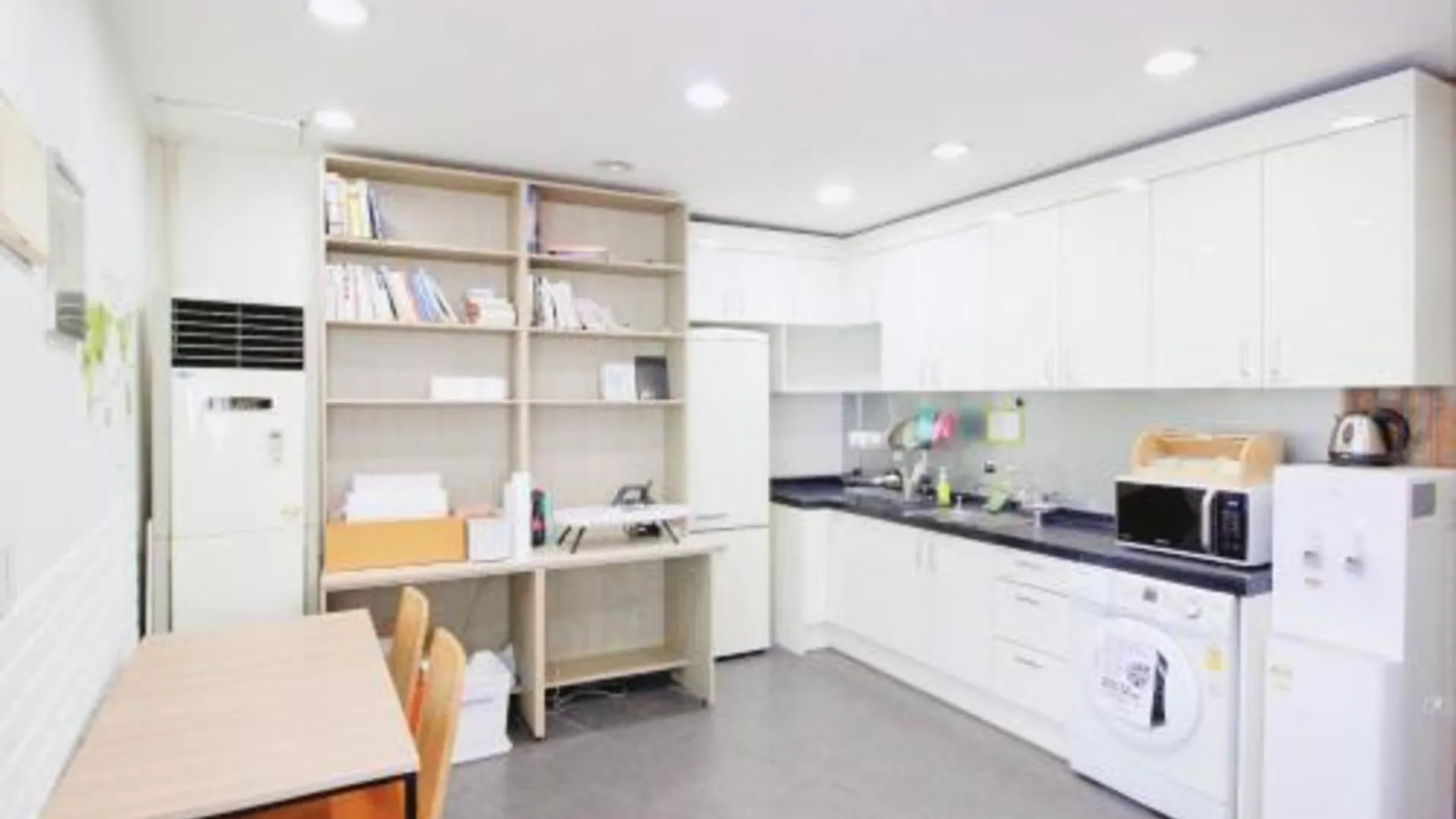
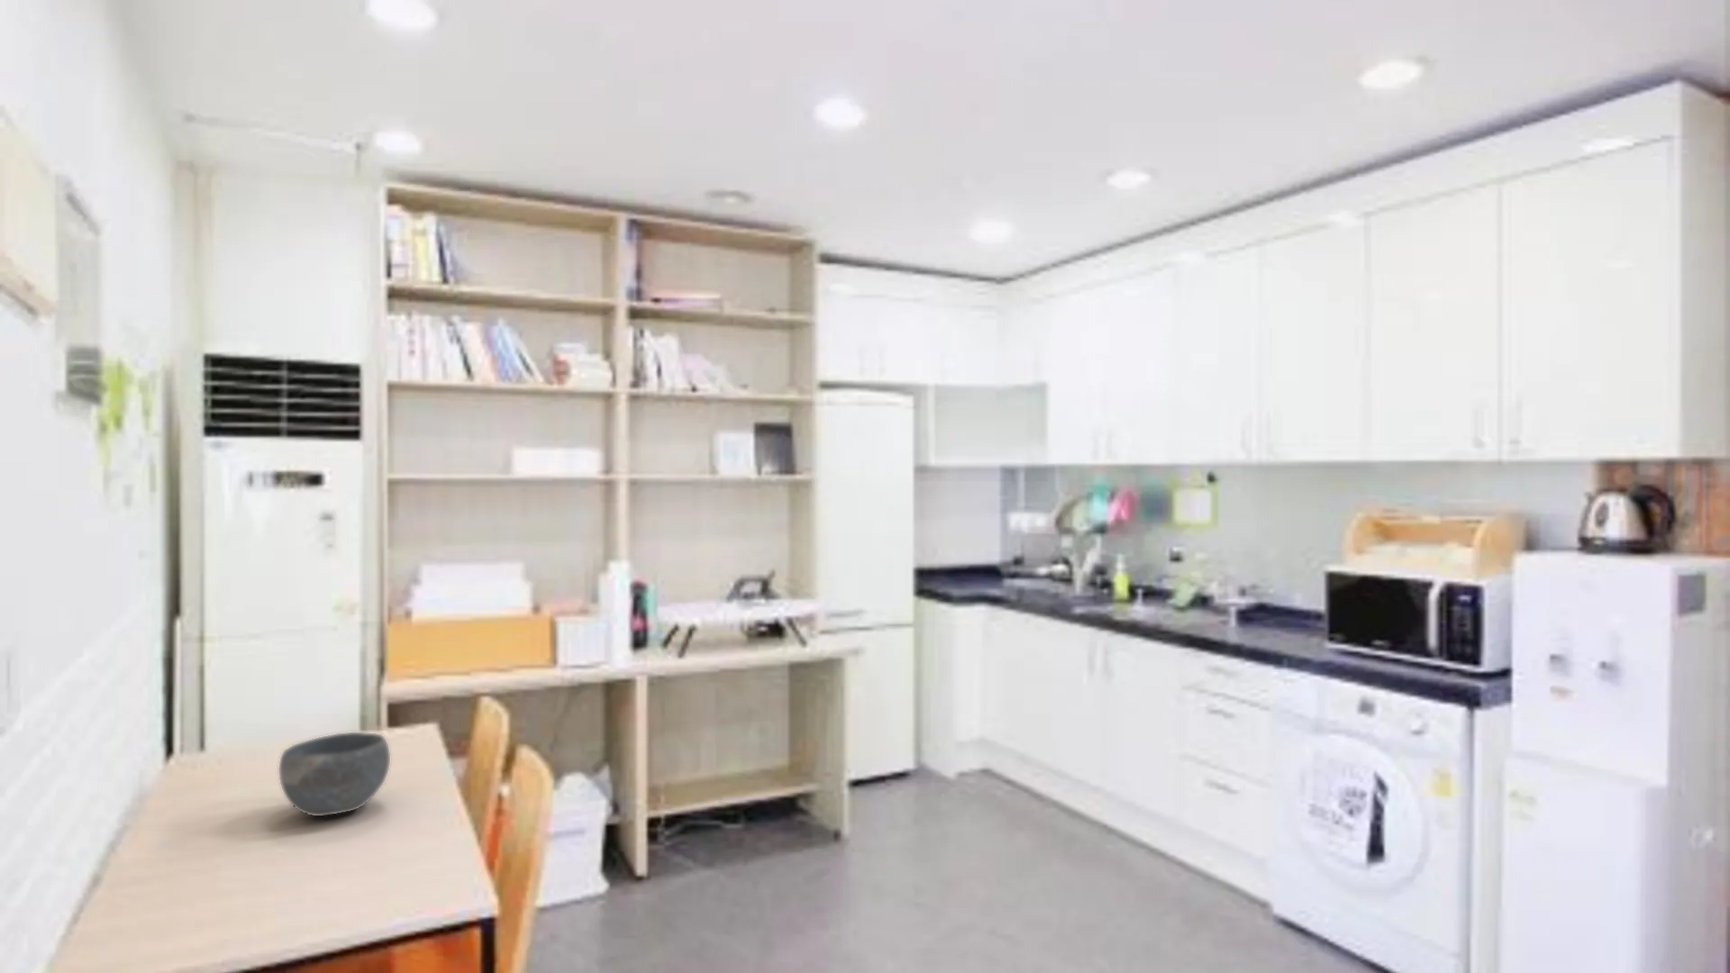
+ bowl (336, 777)
